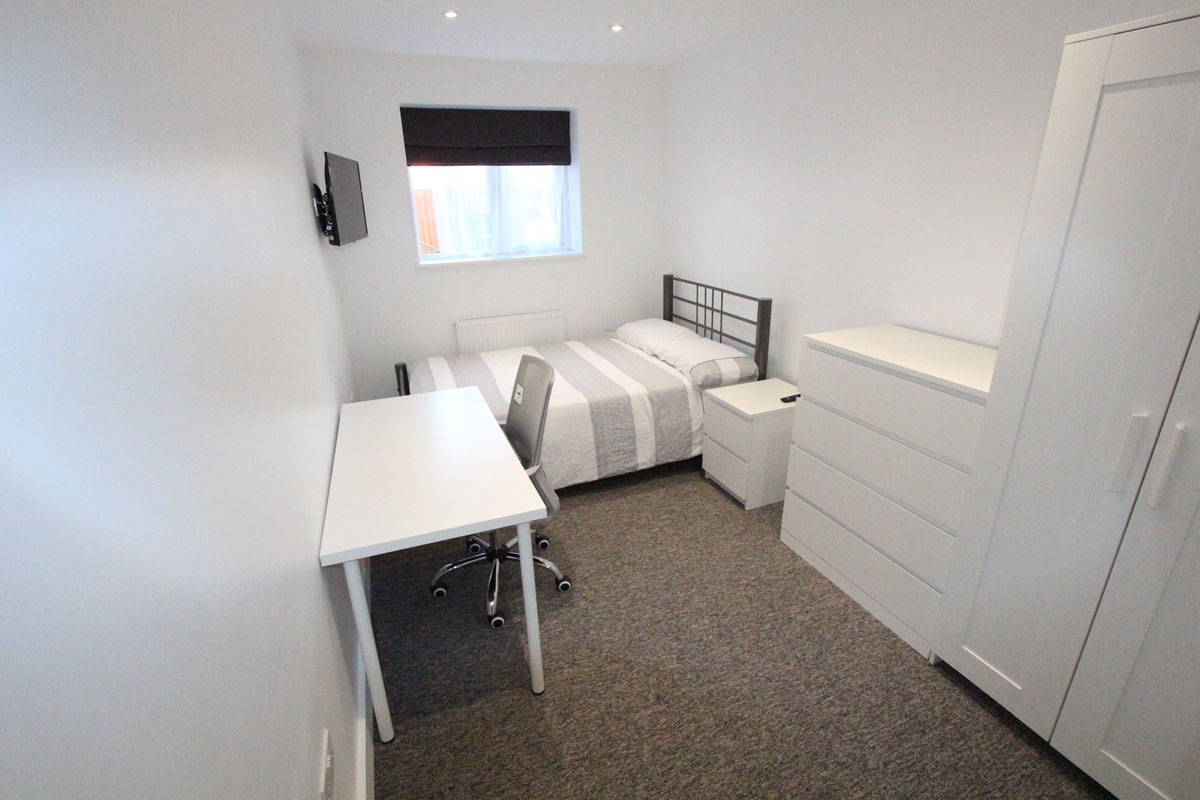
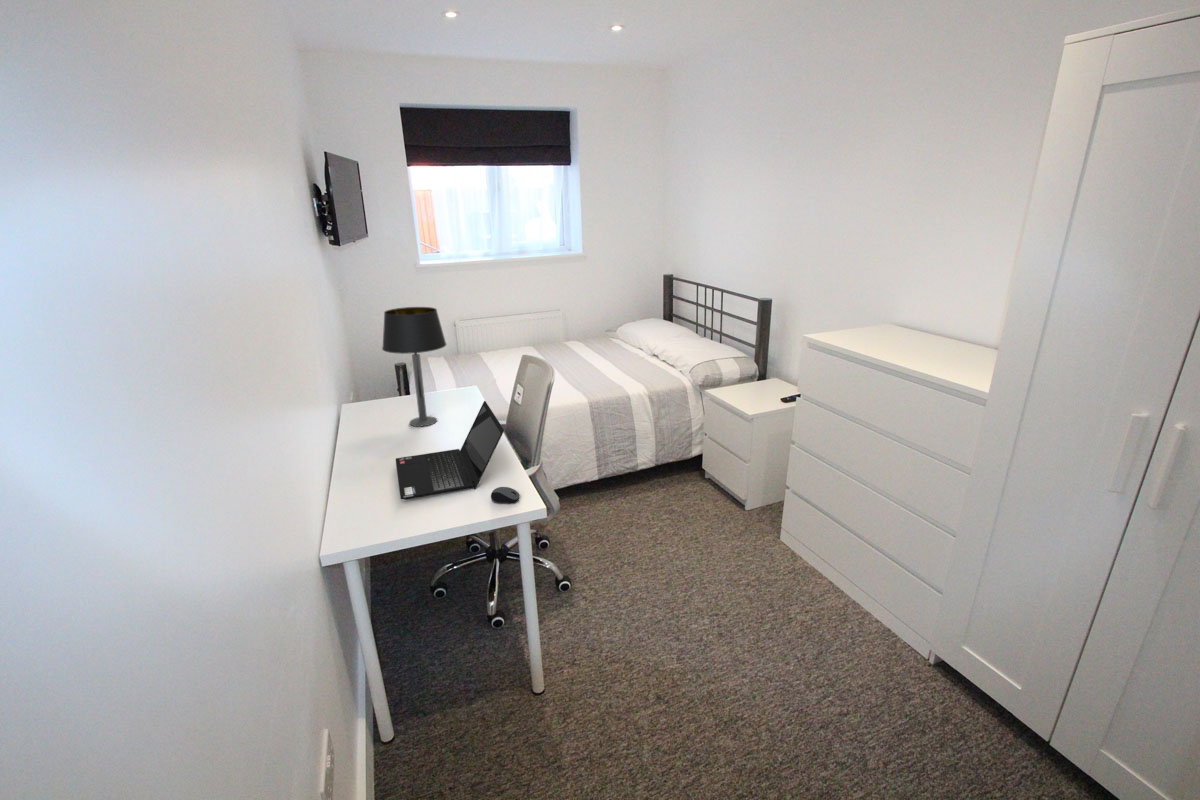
+ laptop computer (448, 450)
+ table lamp (417, 368)
+ computer mouse (505, 494)
